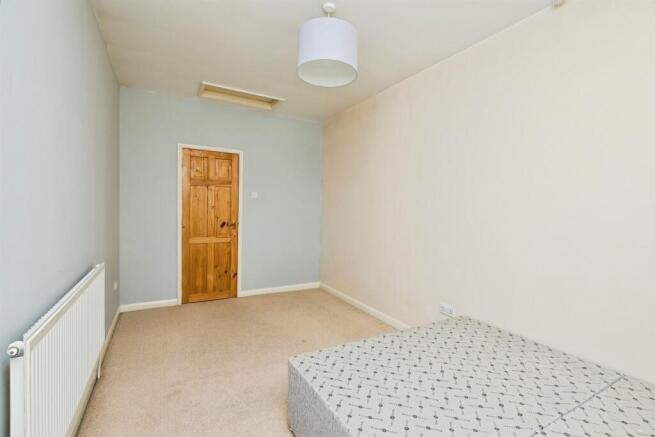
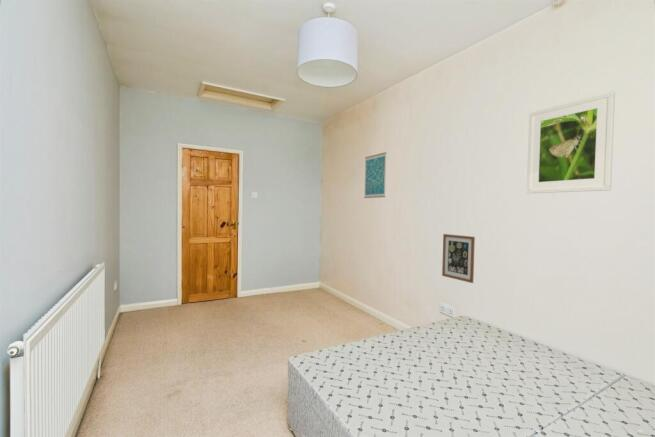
+ wall art (374, 176)
+ wall art (457, 257)
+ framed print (566, 147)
